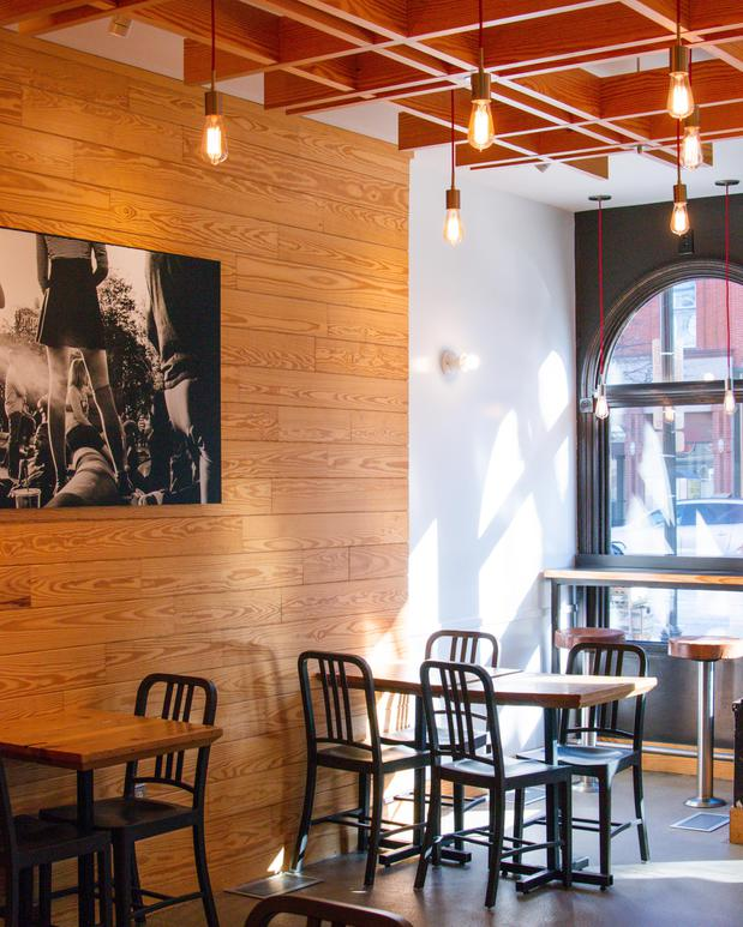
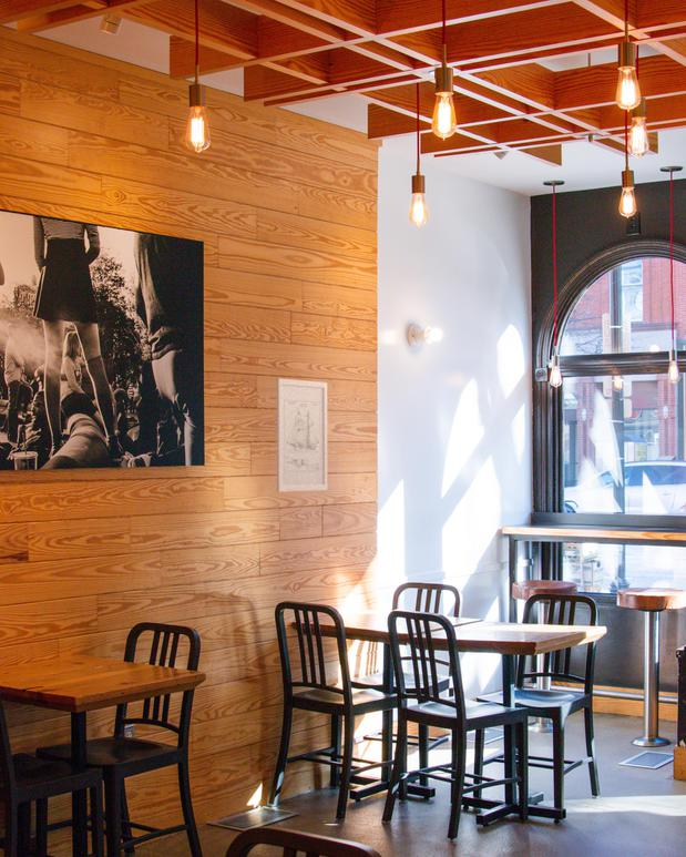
+ wall art (303, 436)
